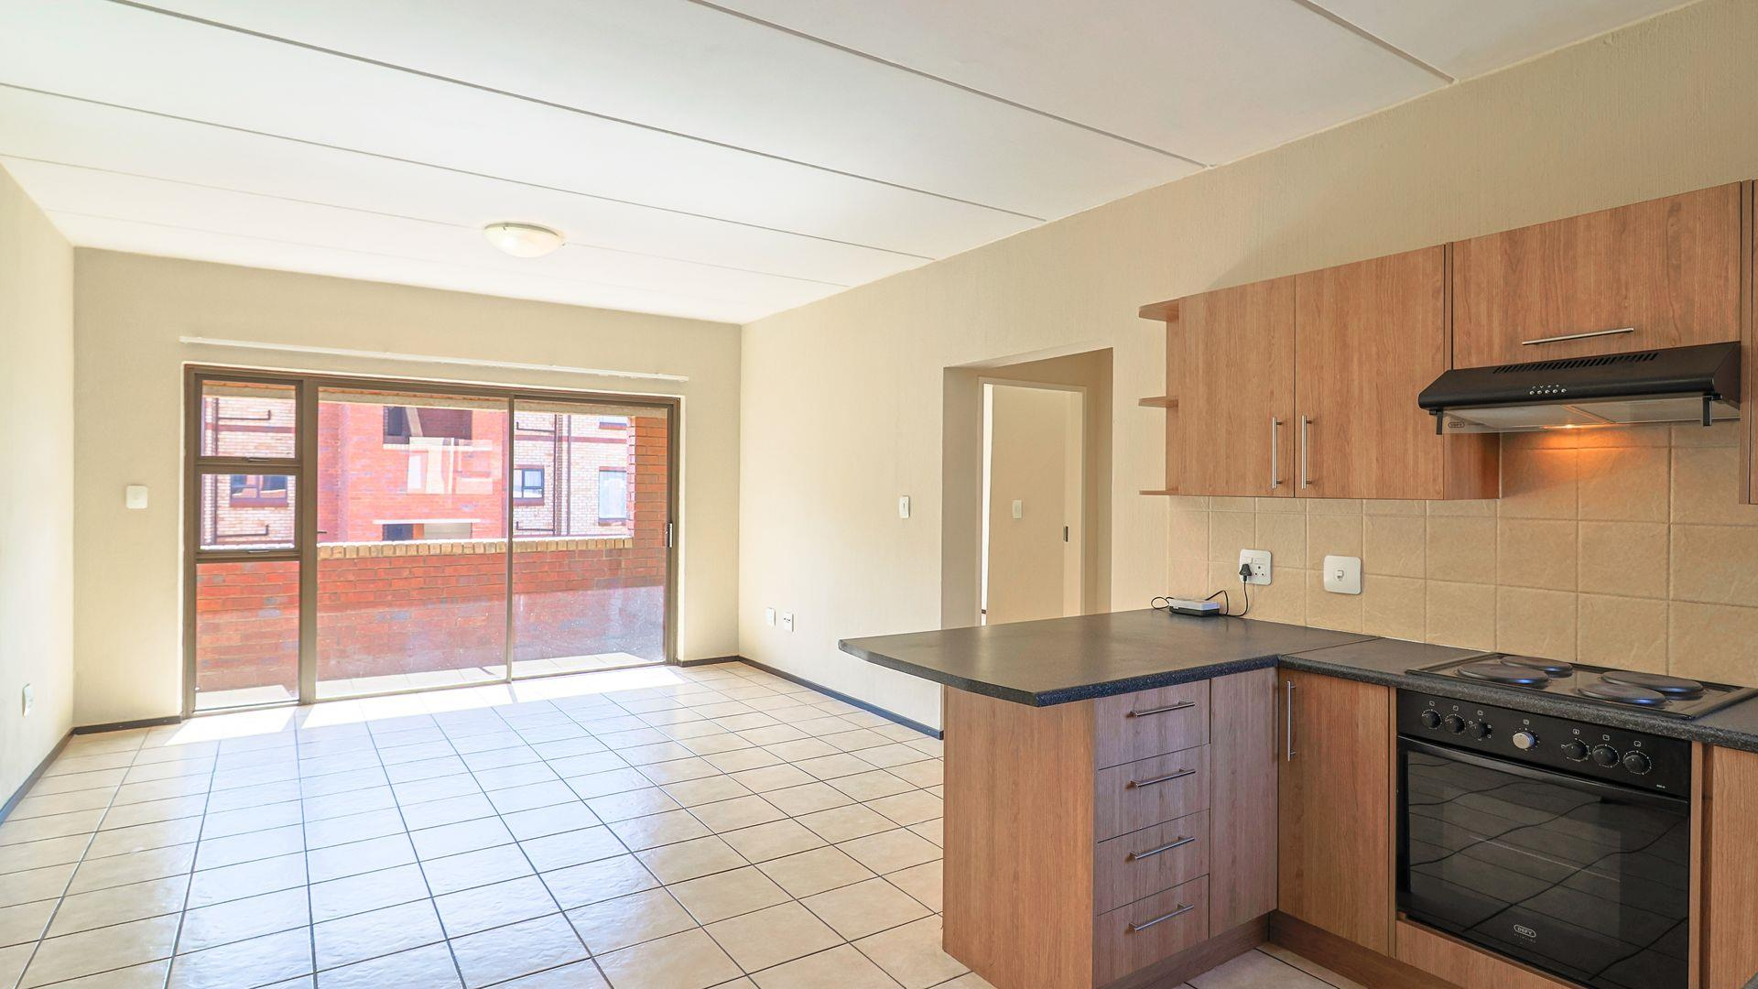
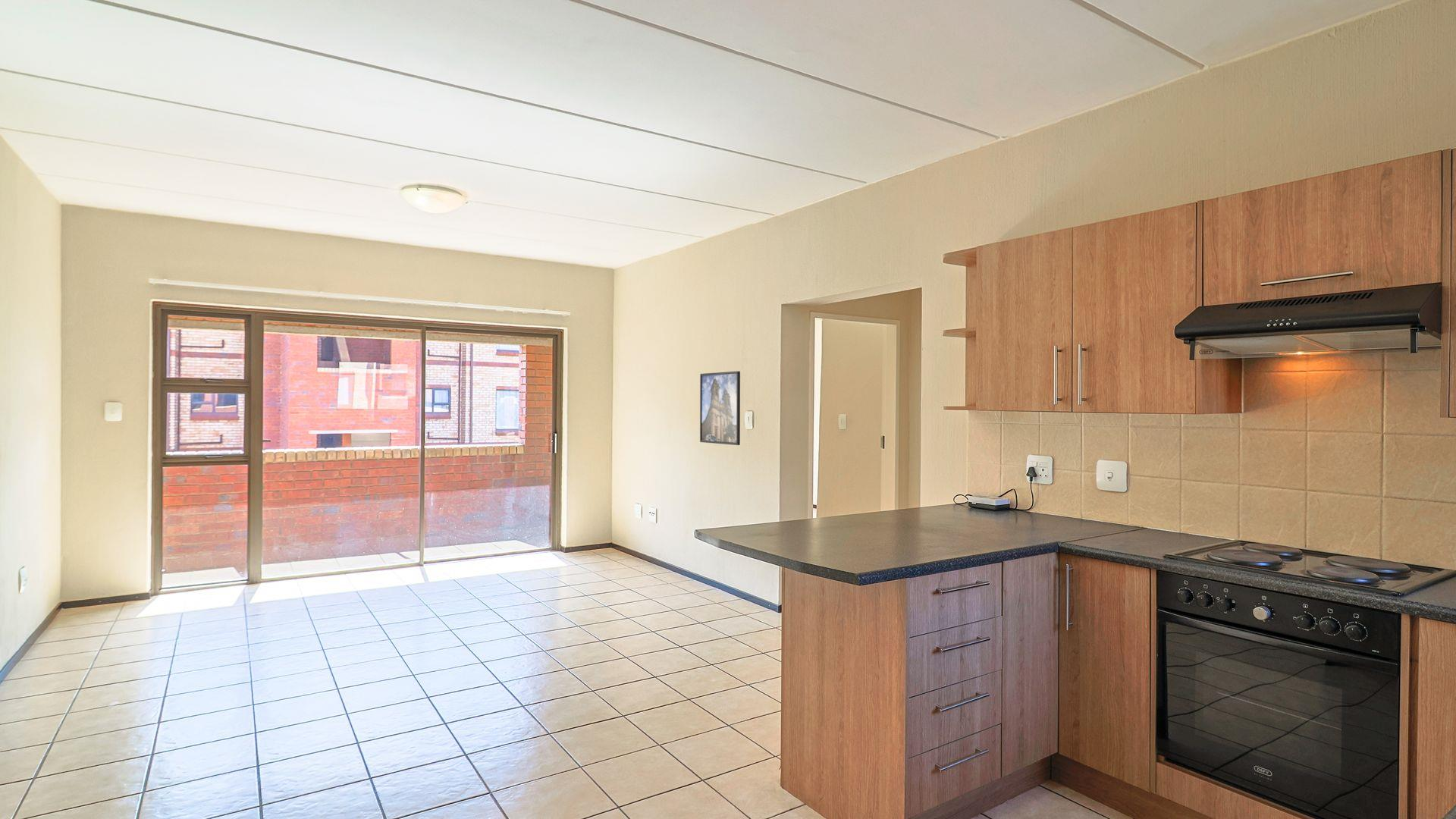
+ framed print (719, 408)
